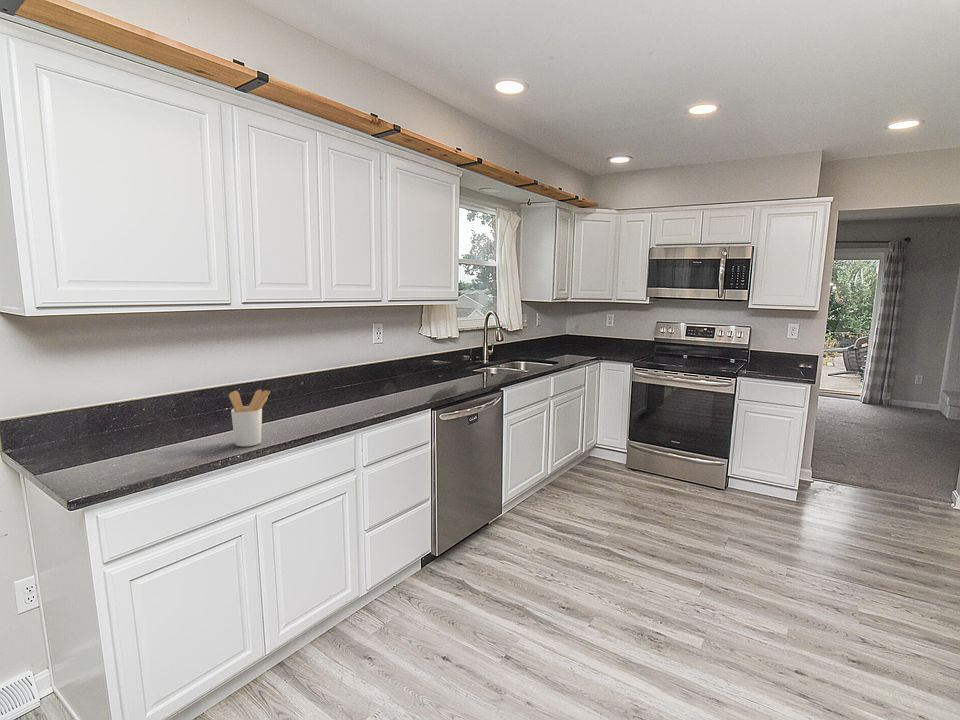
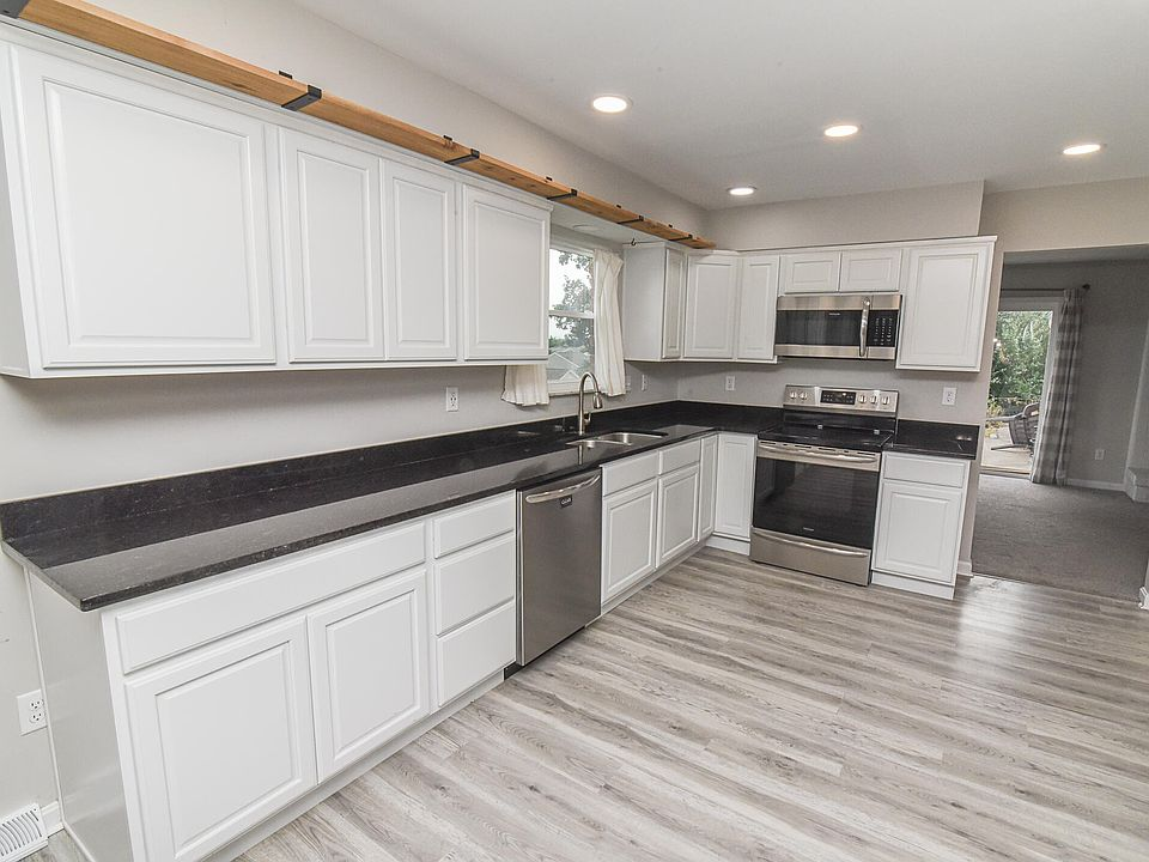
- utensil holder (252, 416)
